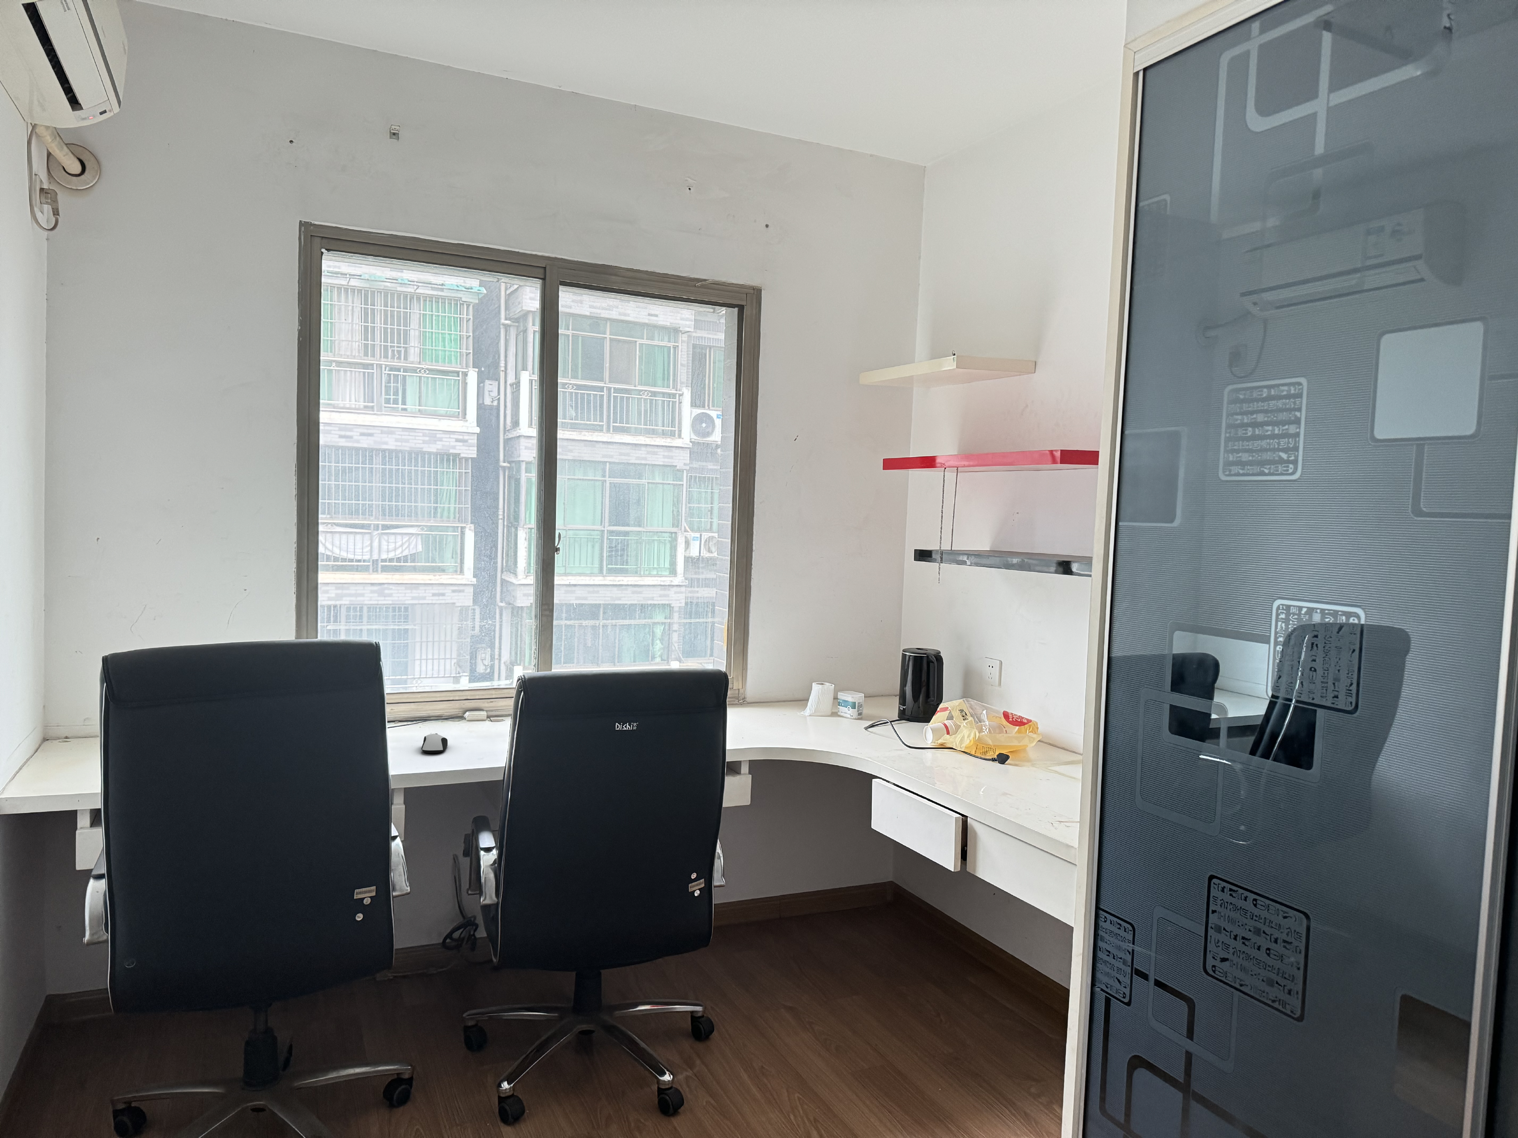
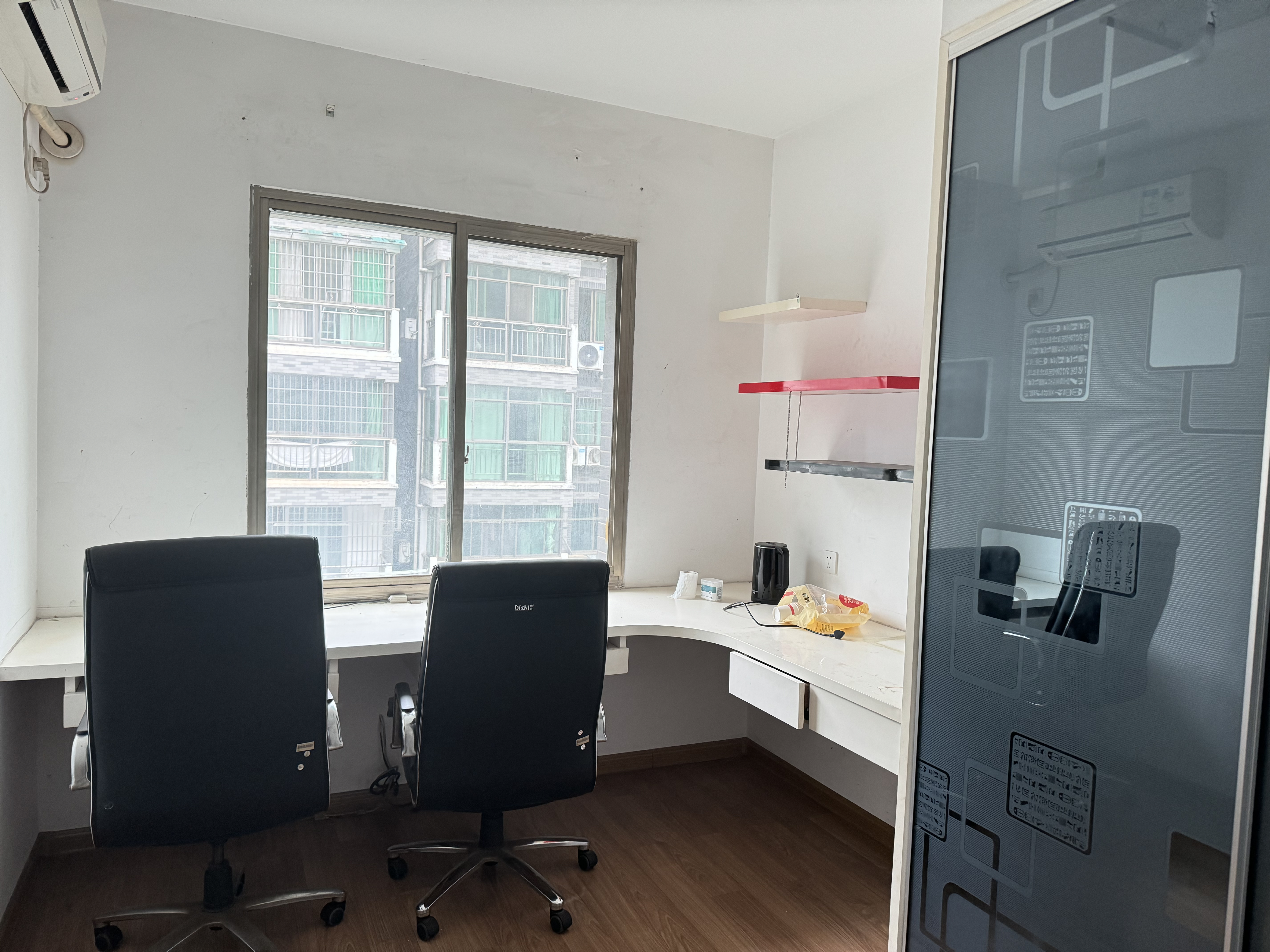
- computer mouse (434, 741)
